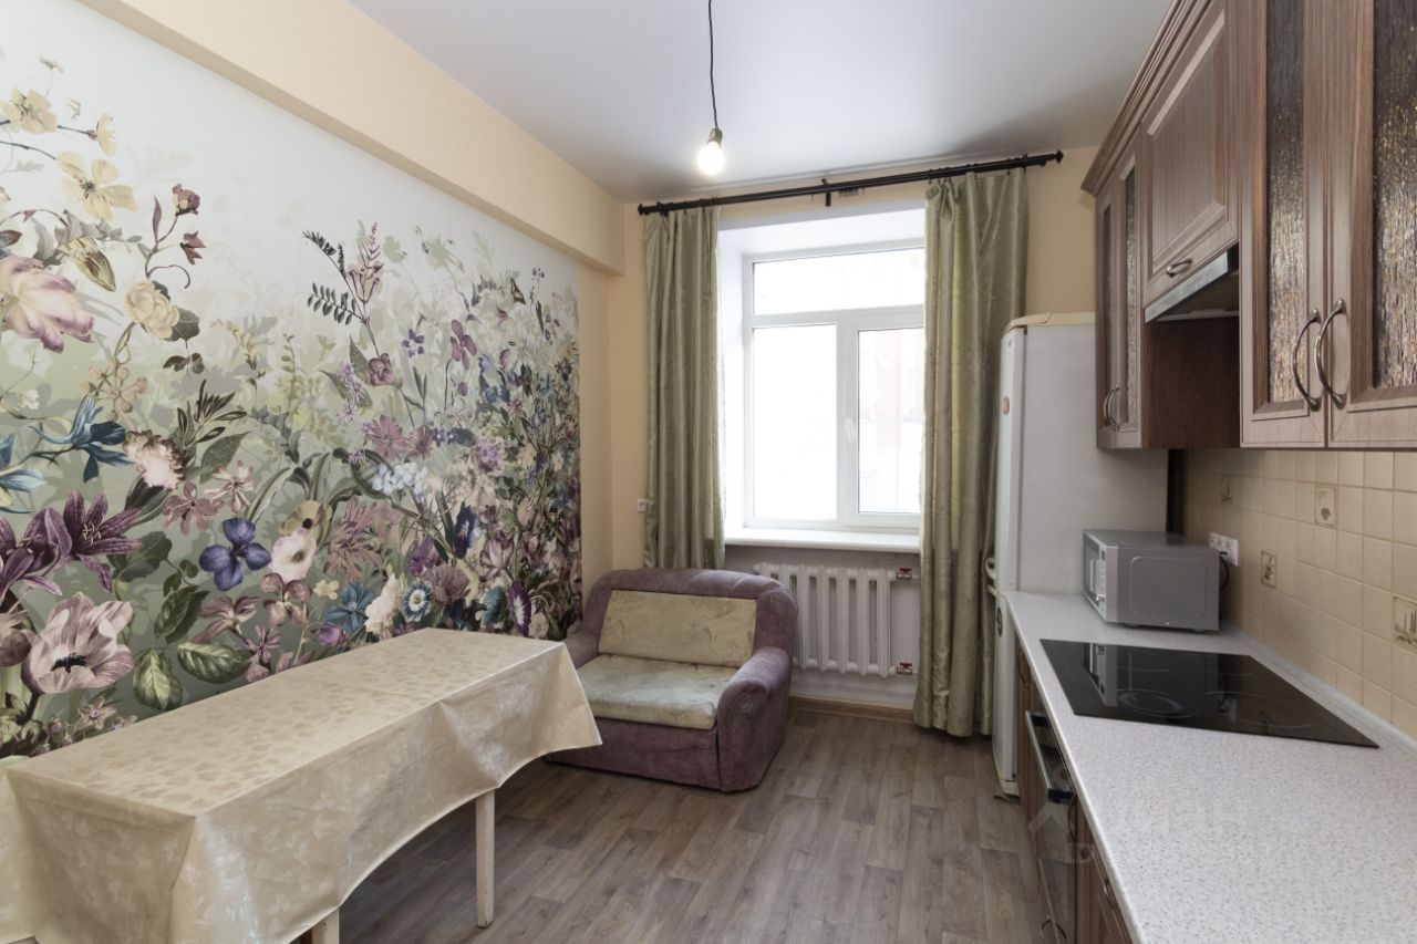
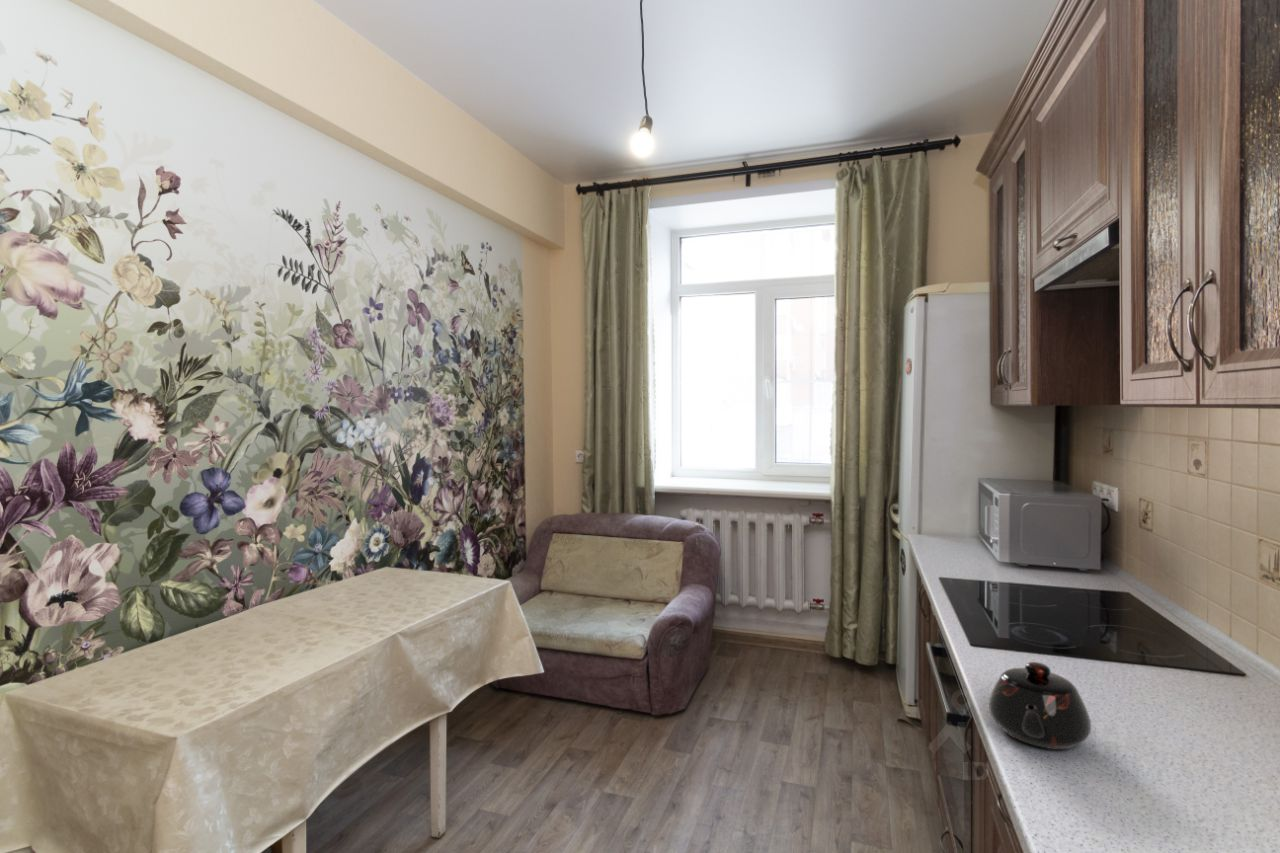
+ teapot (1037, 701)
